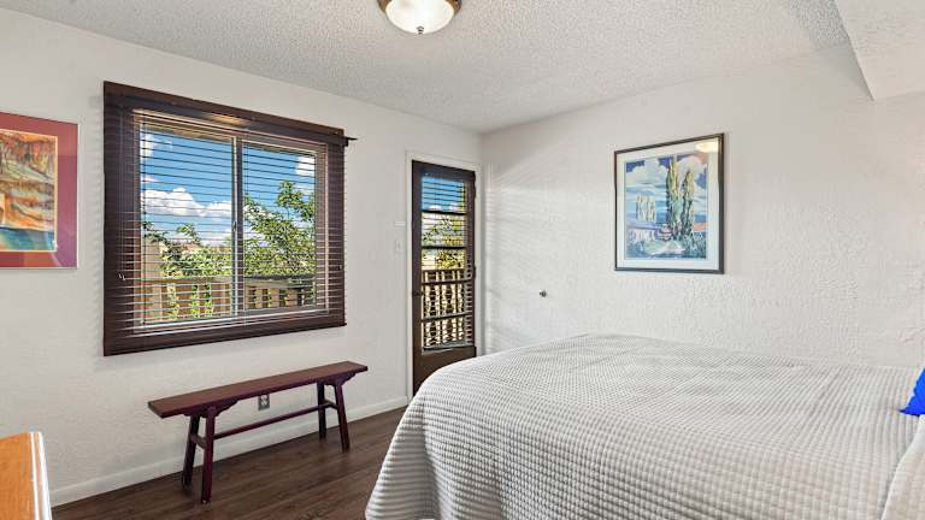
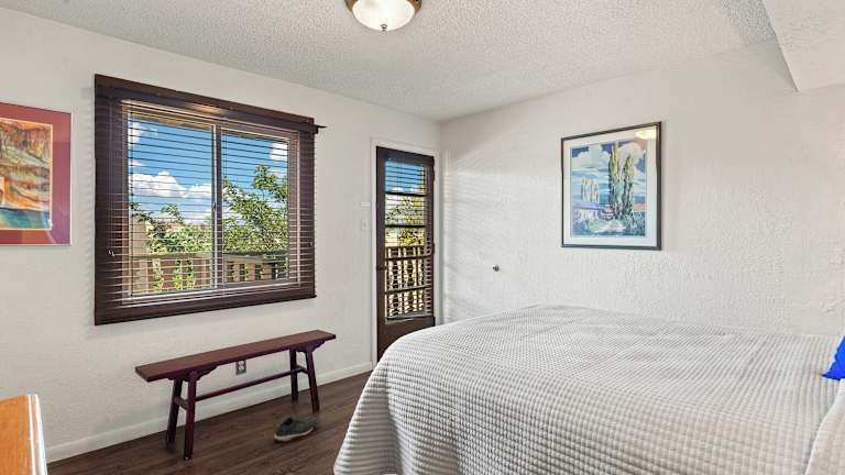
+ shoe (297, 423)
